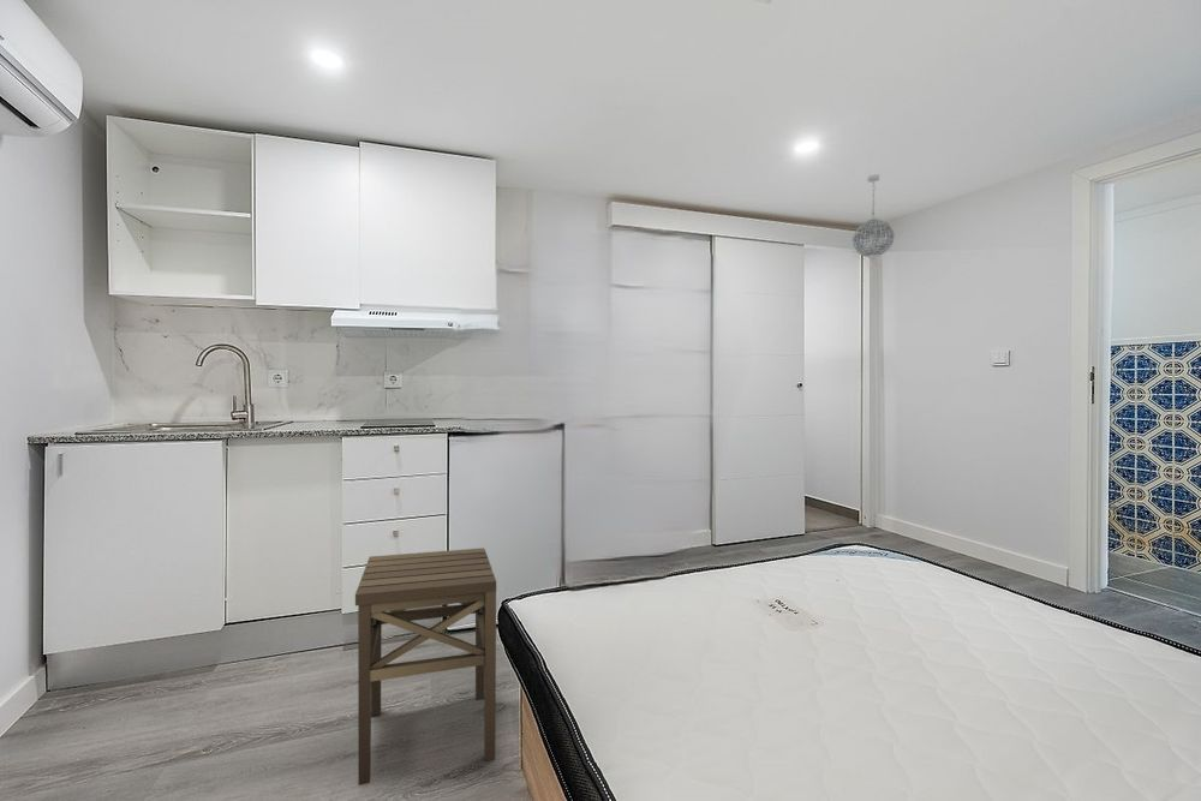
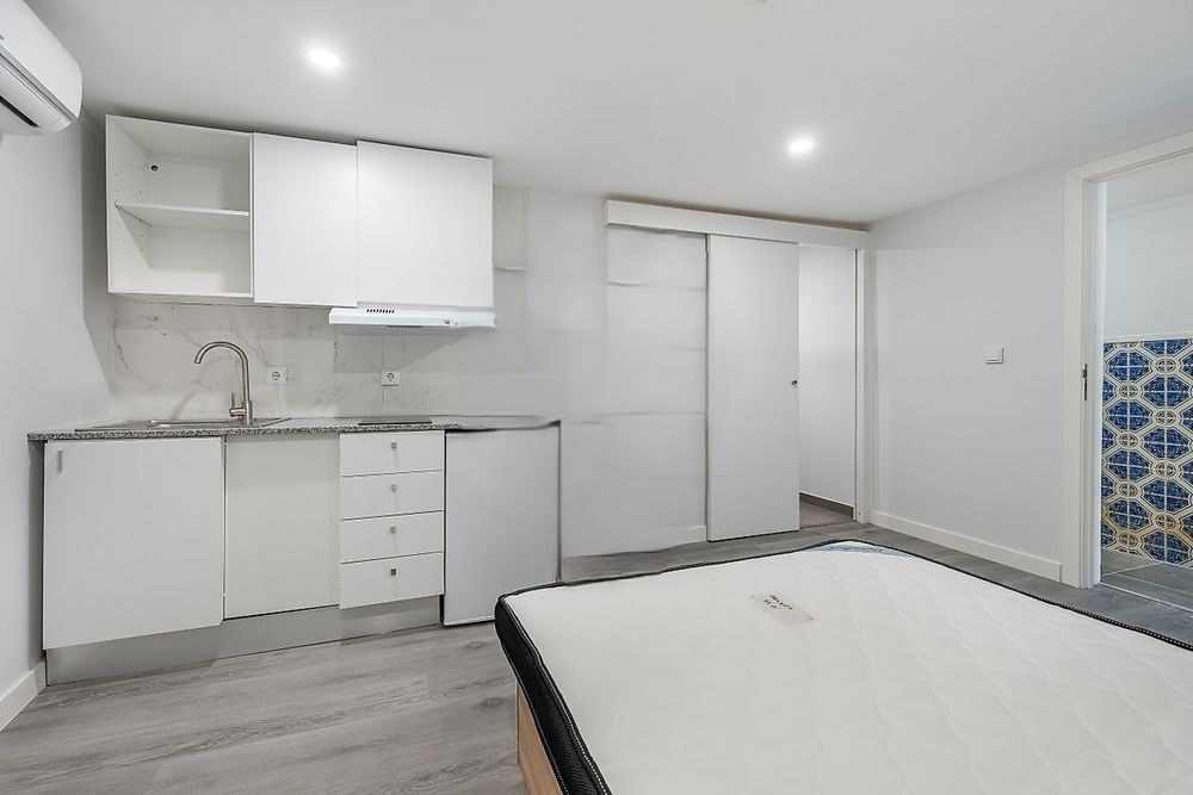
- side table (431, 658)
- pendant light (873, 220)
